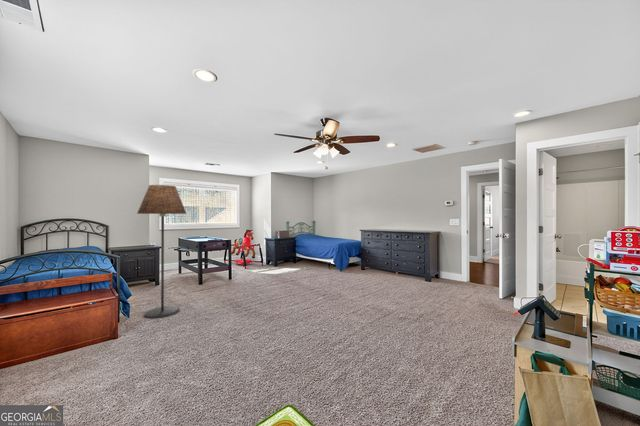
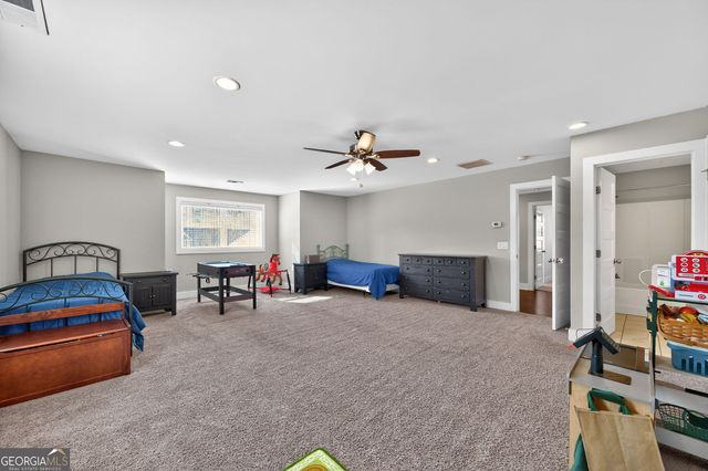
- floor lamp (162, 249)
